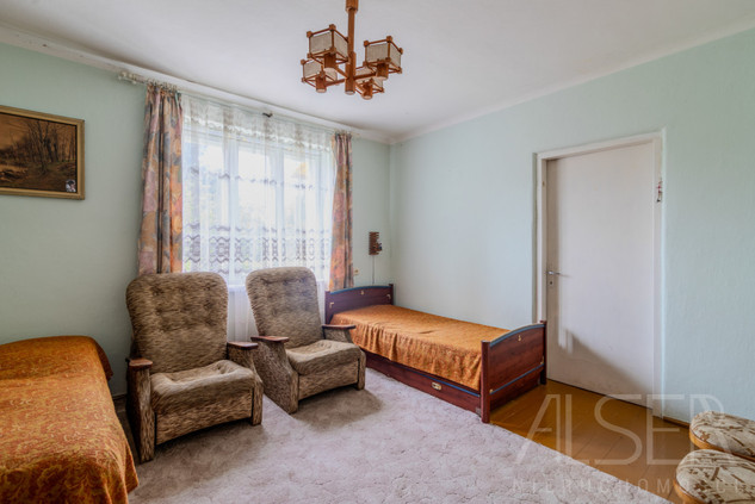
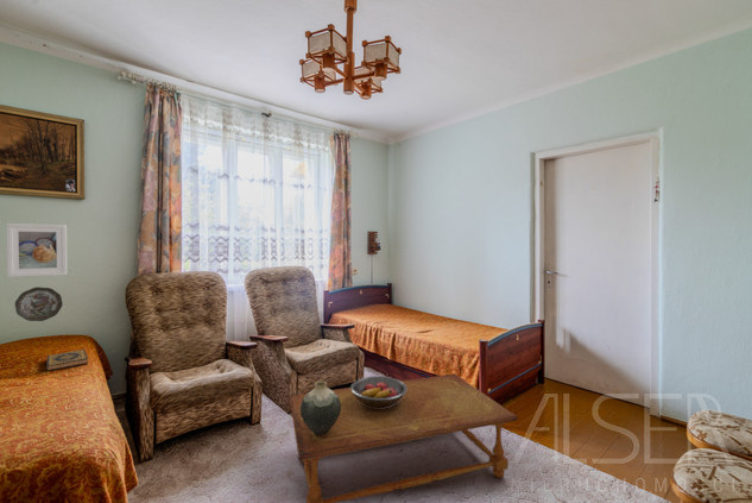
+ fruit bowl (378, 391)
+ coffee table (396, 434)
+ vase (321, 407)
+ decorative plate (39, 303)
+ hardback book (67, 359)
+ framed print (38, 250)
